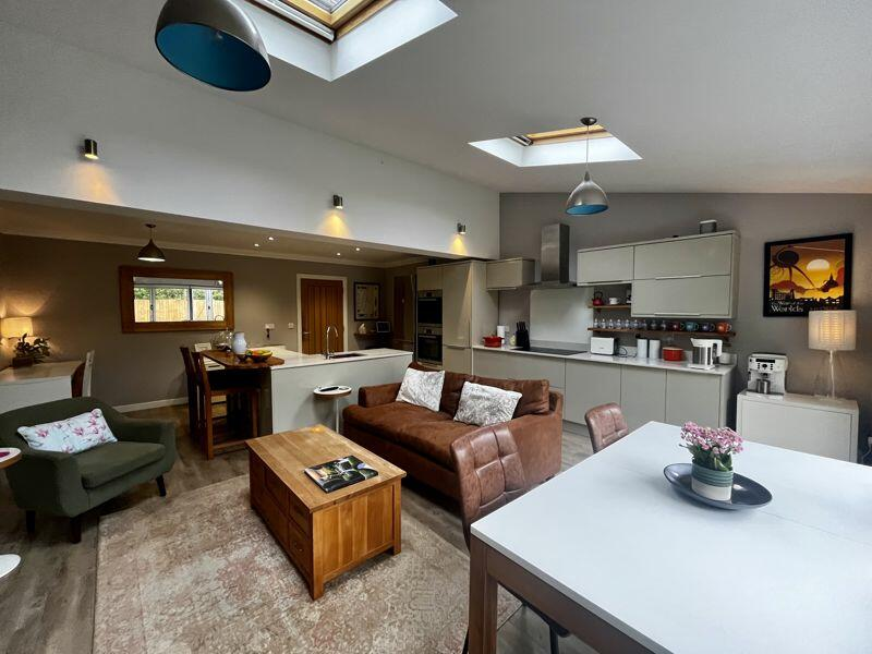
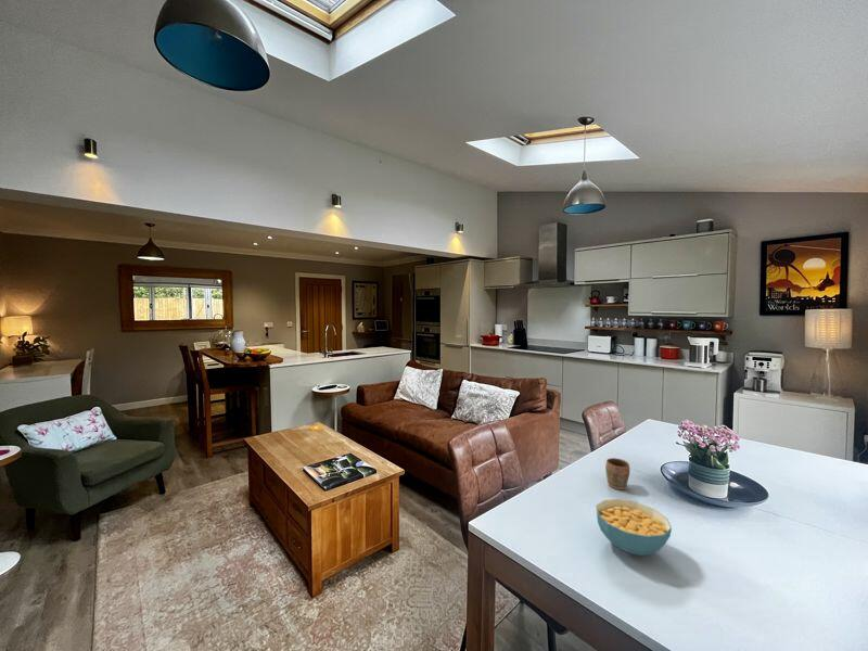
+ mug (618, 473)
+ cereal bowl (630, 532)
